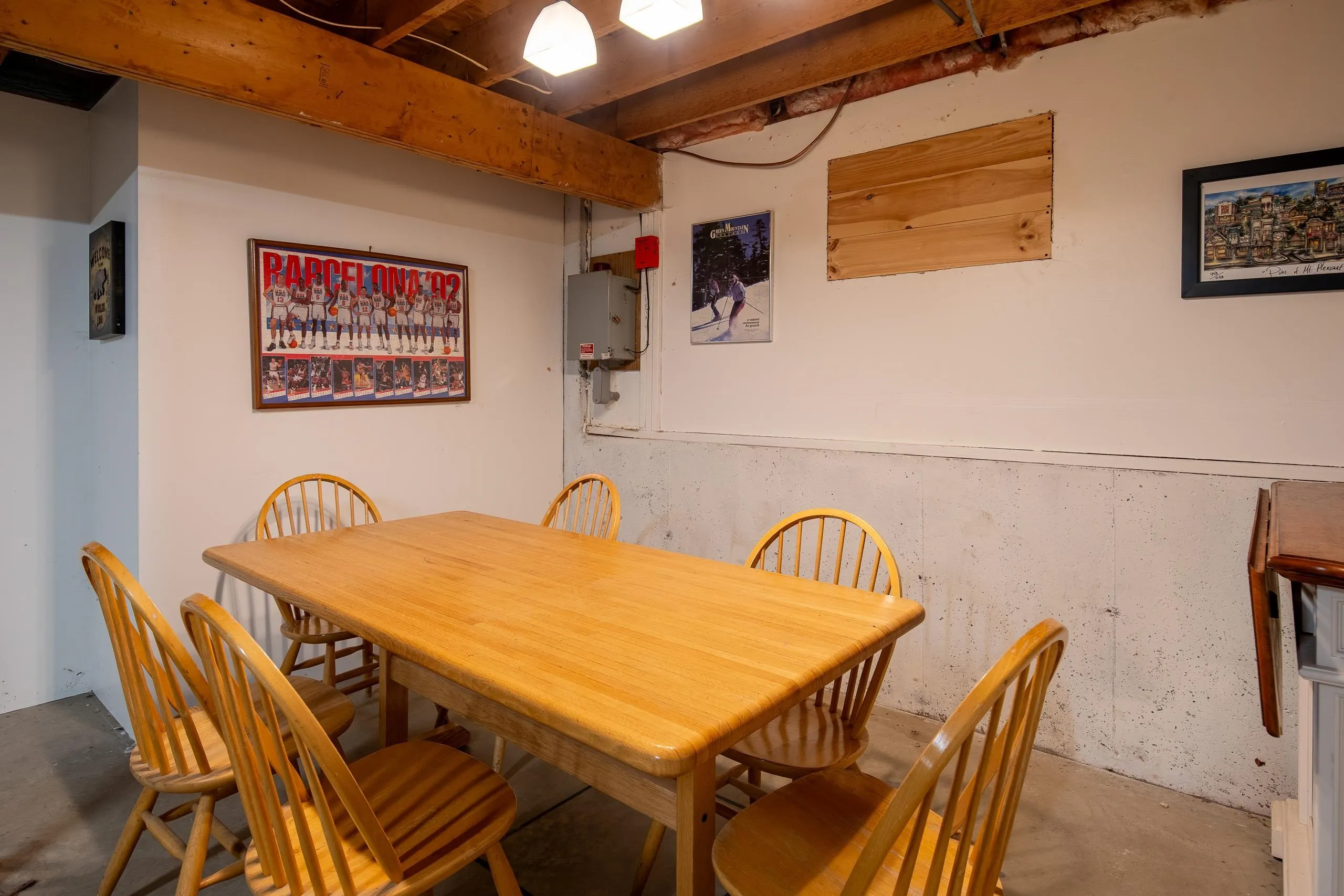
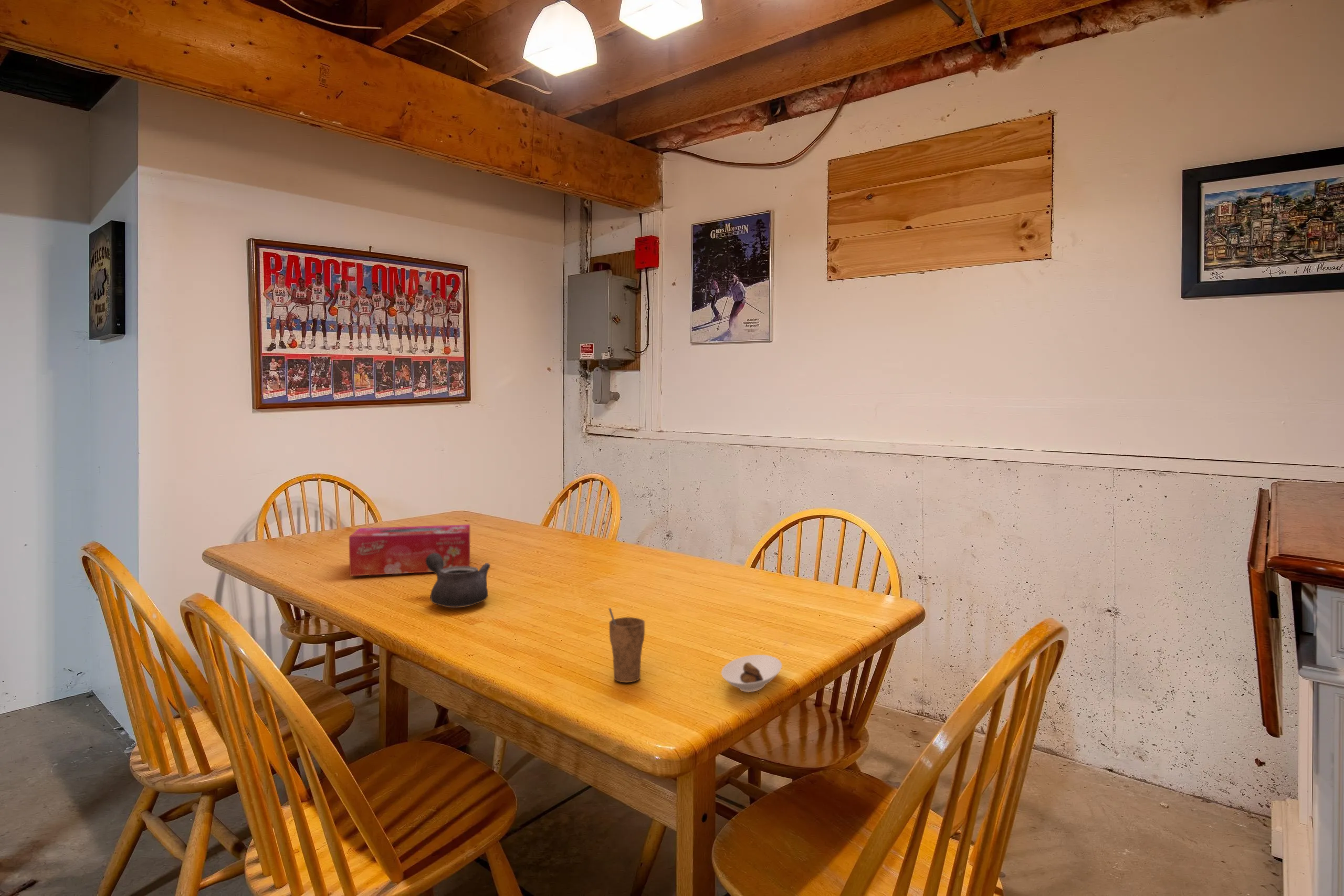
+ cup (627, 642)
+ tissue box (413, 549)
+ saucer (752, 674)
+ teapot (455, 578)
